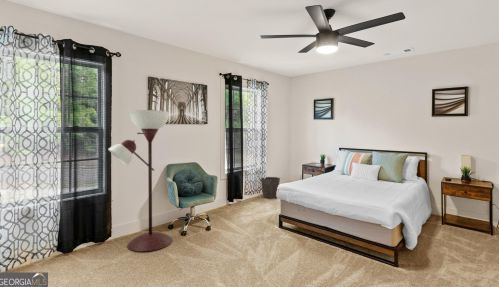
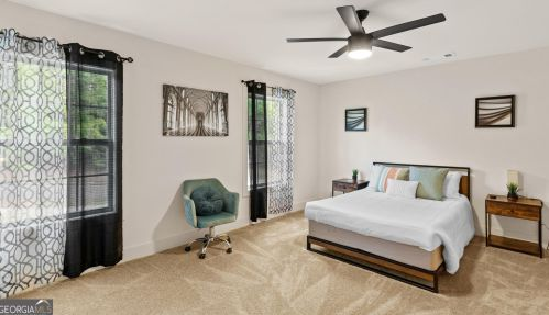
- waste bin (270, 187)
- floor lamp (148, 178)
